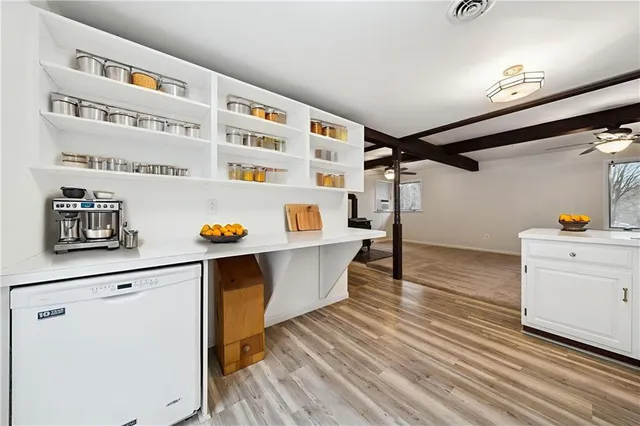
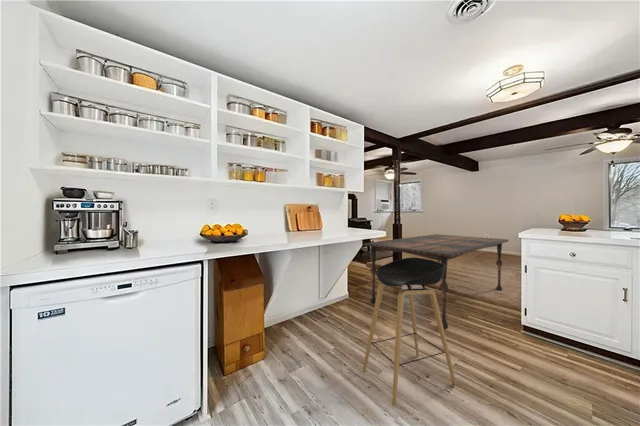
+ dining table (444, 268)
+ stool (411, 318)
